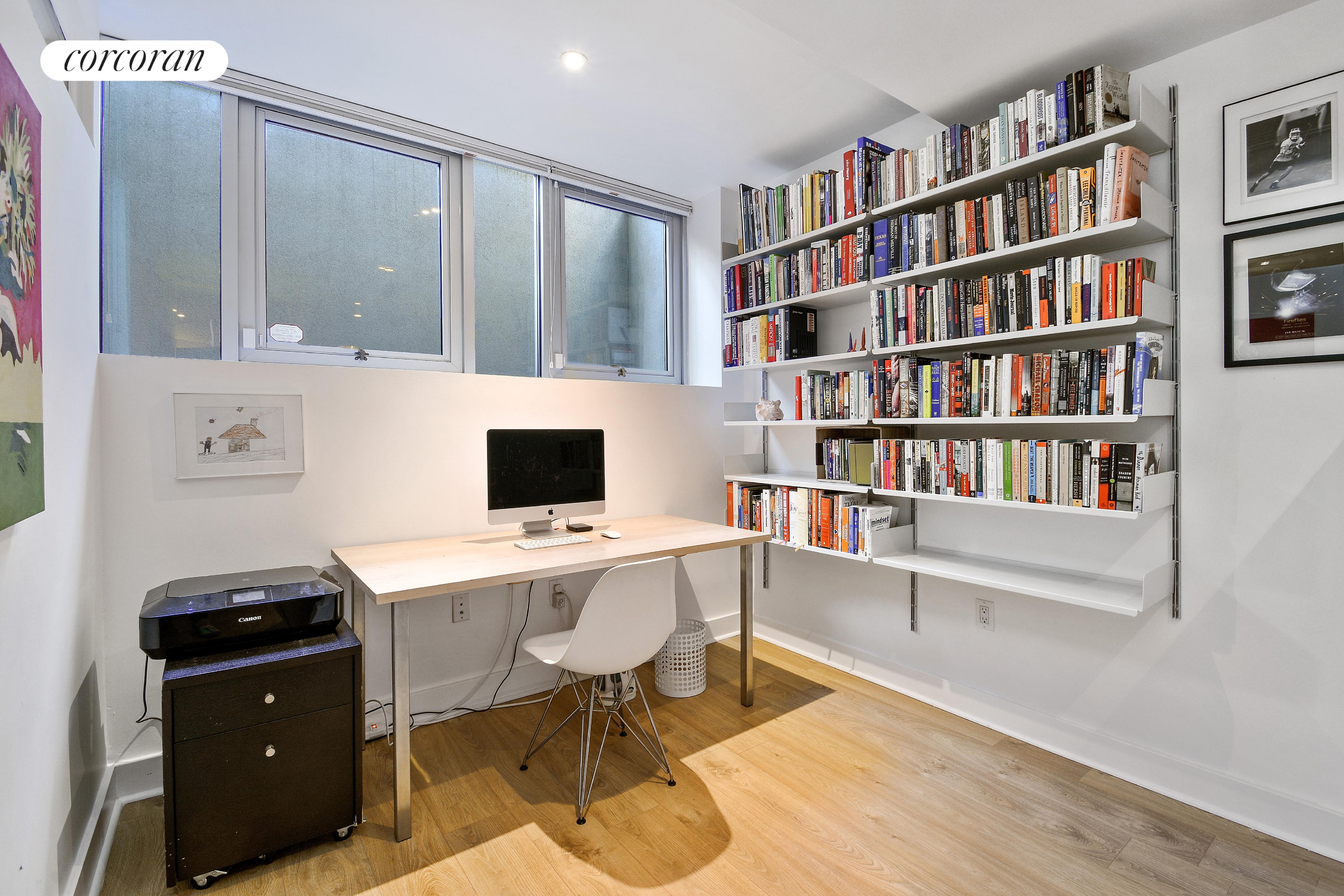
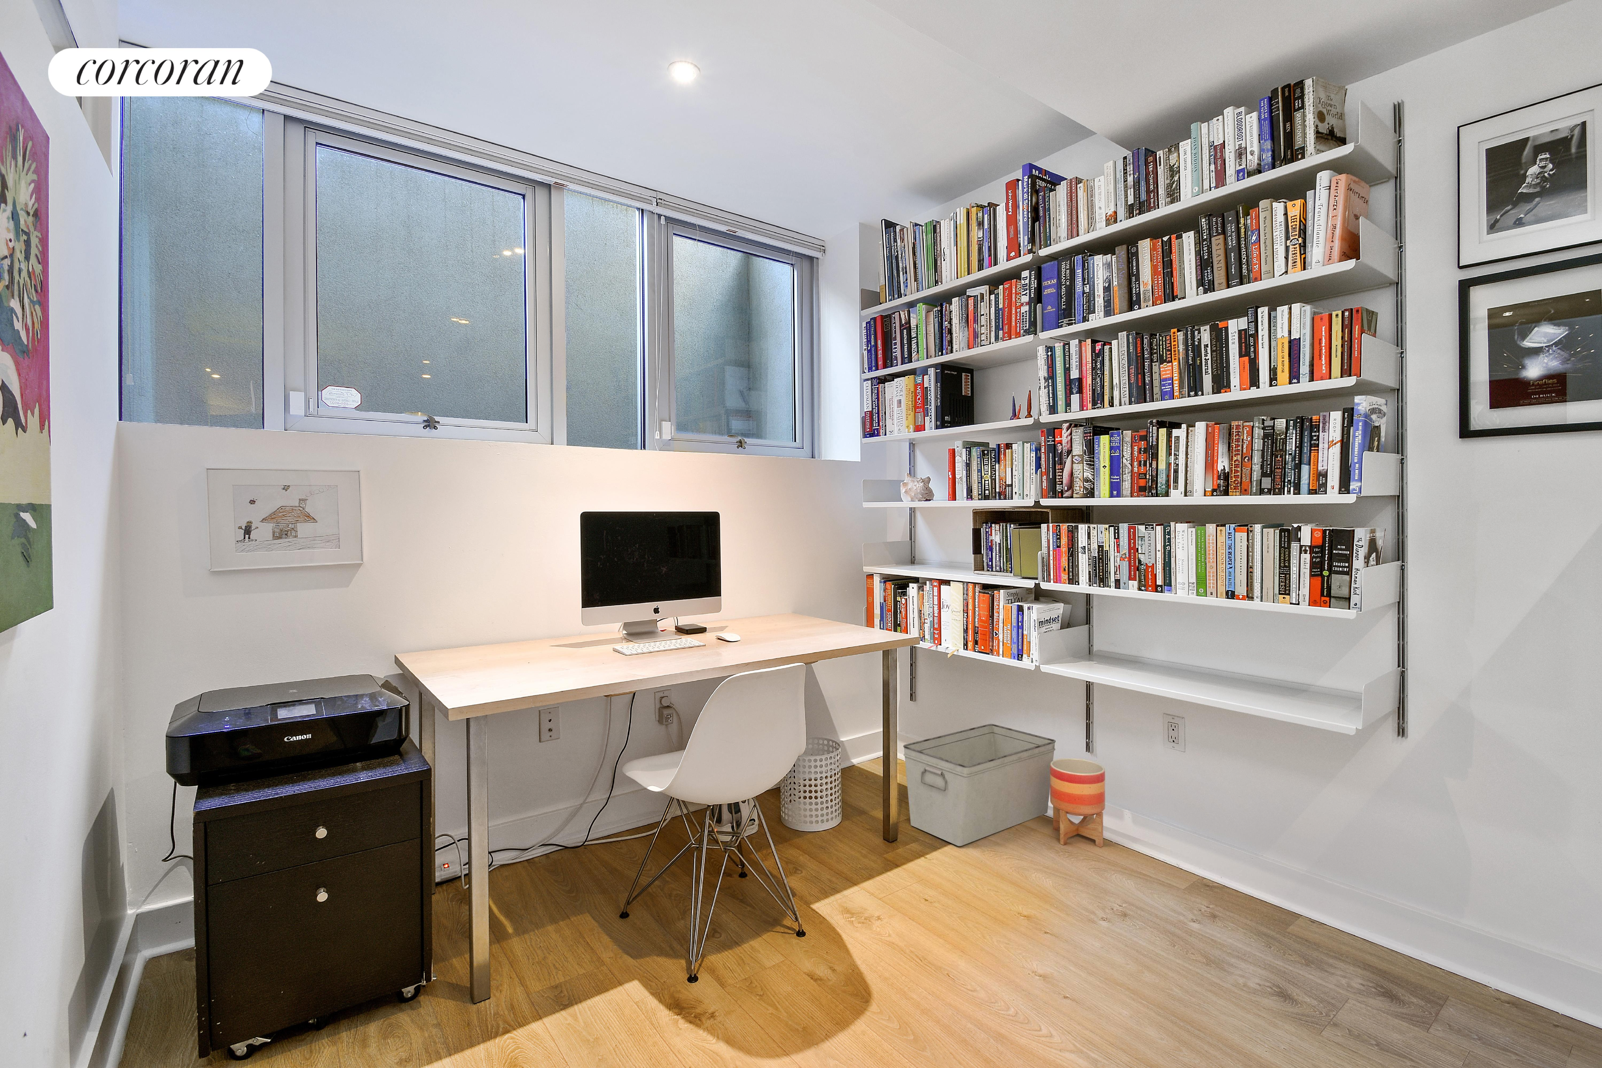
+ planter (1078, 802)
+ storage bin (980, 781)
